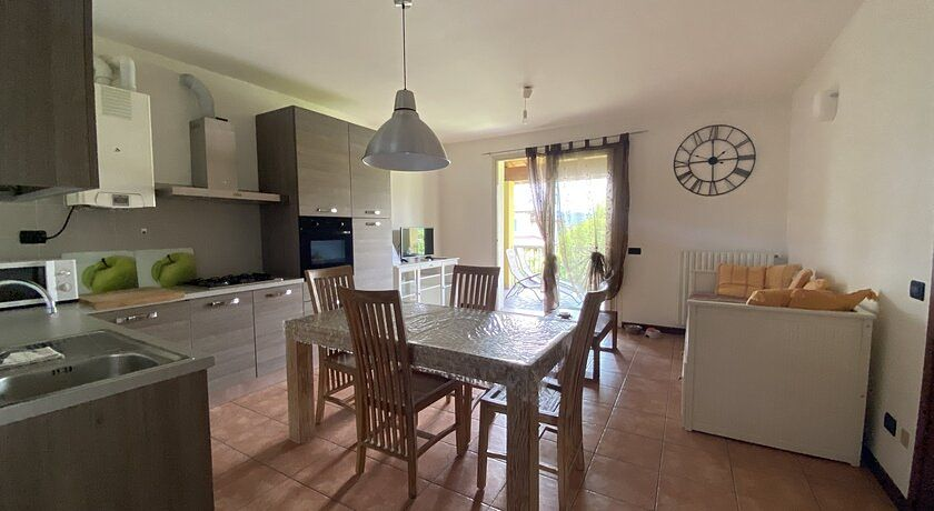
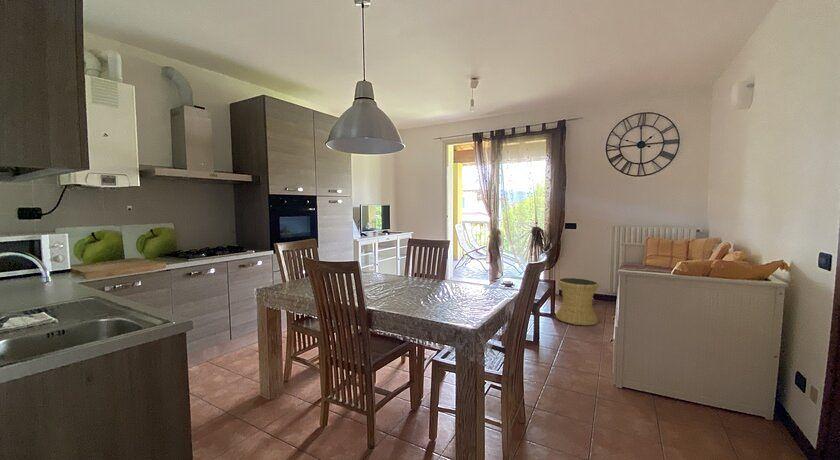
+ side table (577, 300)
